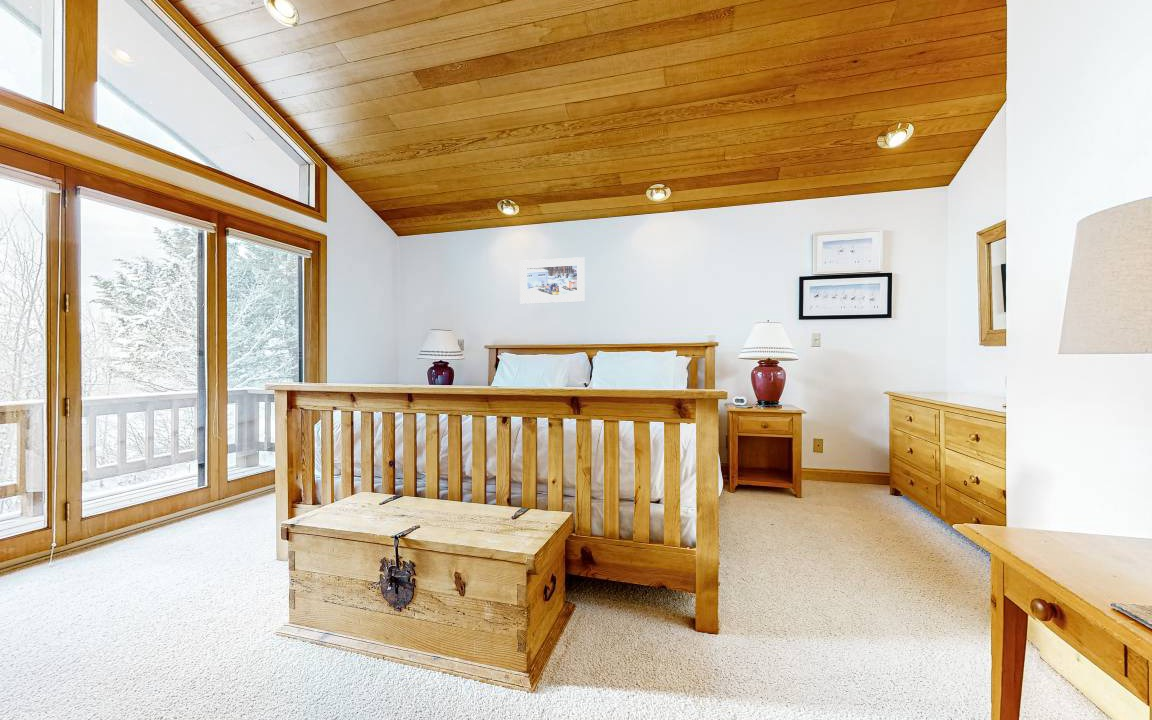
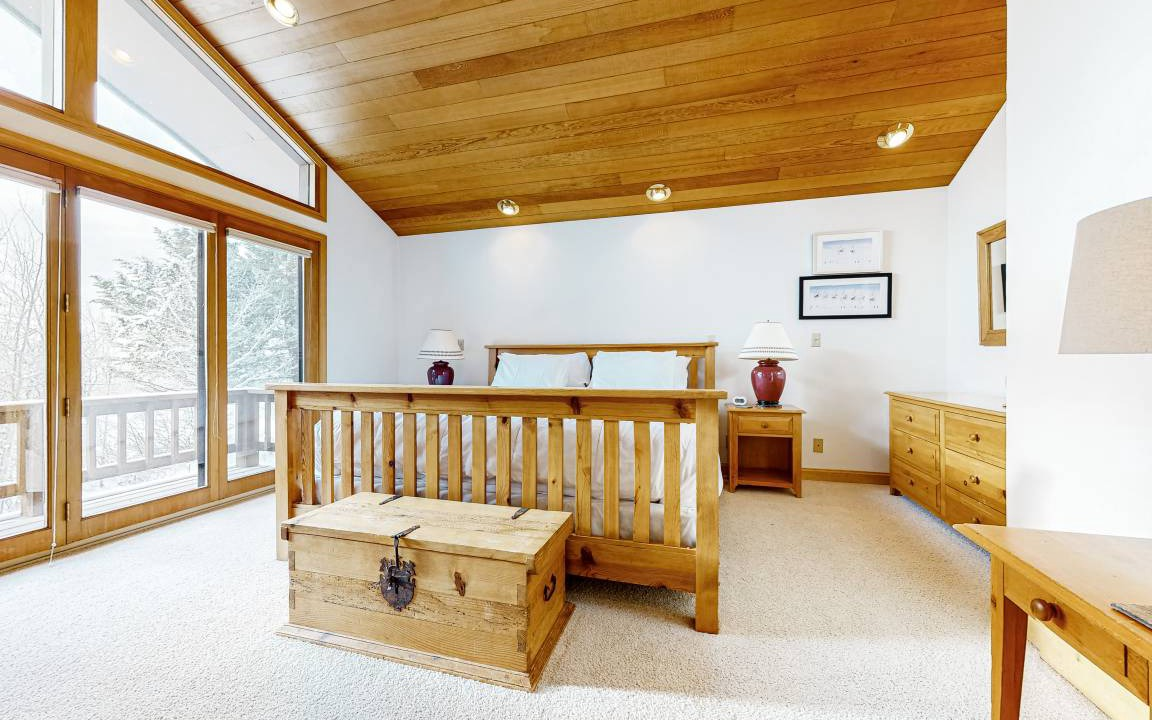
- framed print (551, 280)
